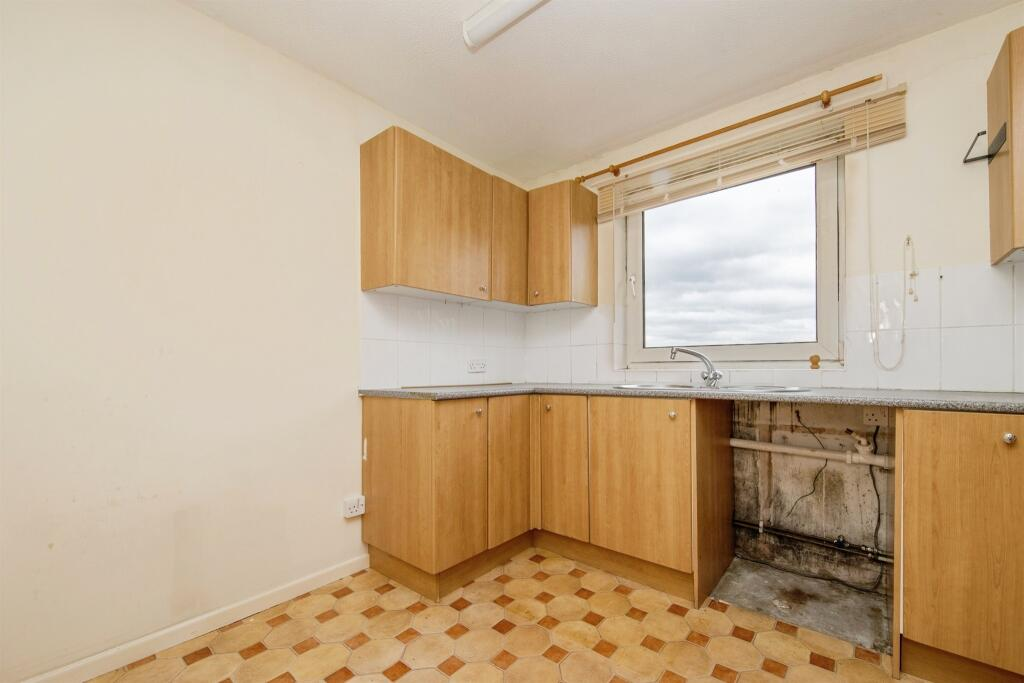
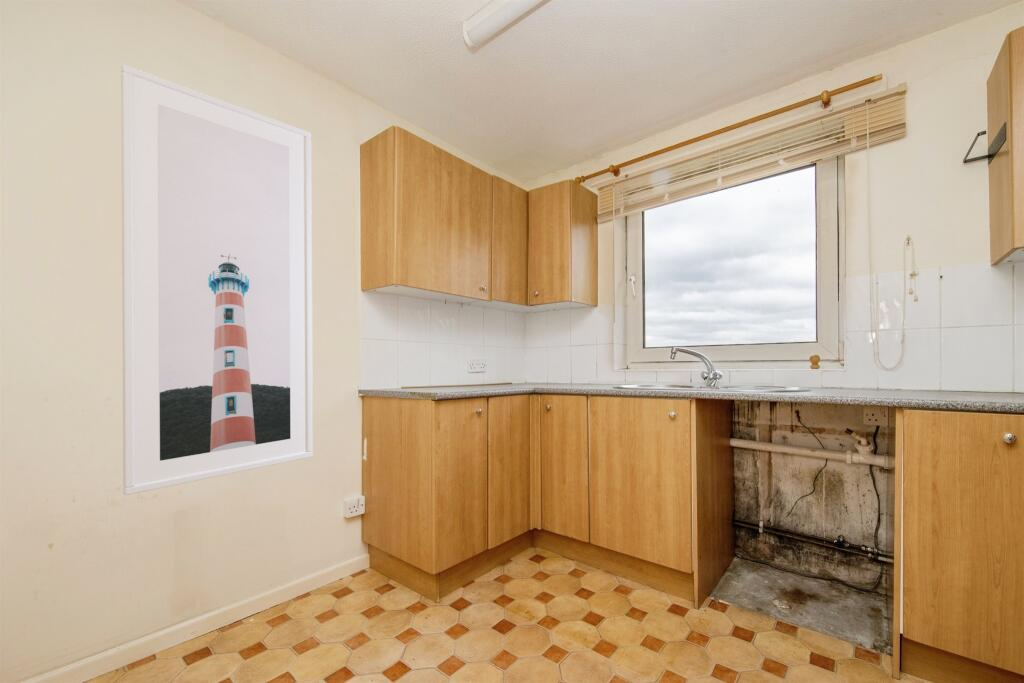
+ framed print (230, 288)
